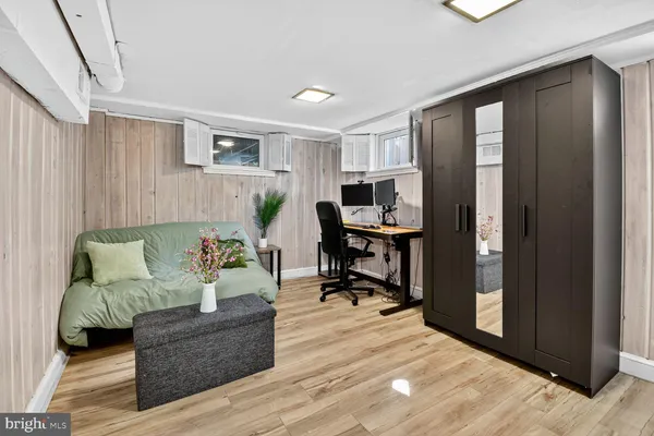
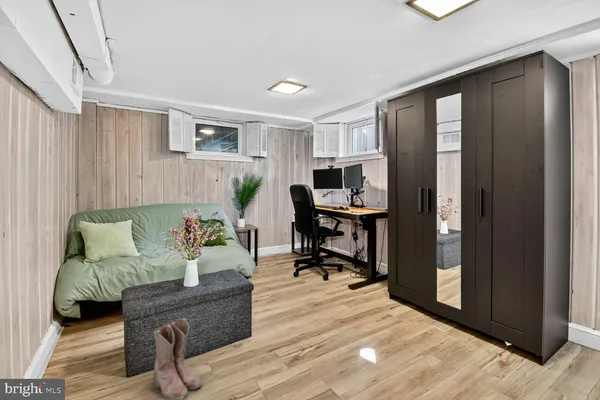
+ boots (177, 354)
